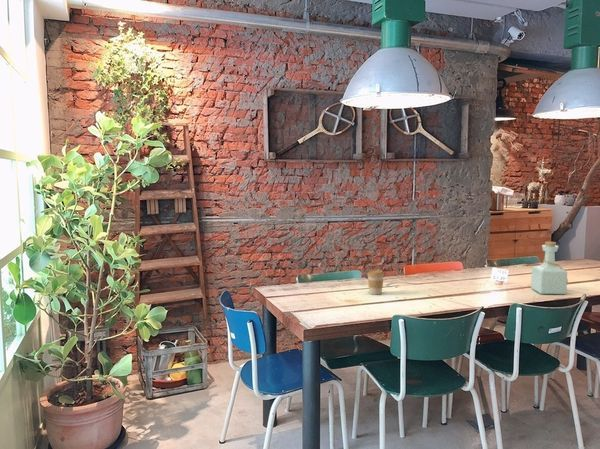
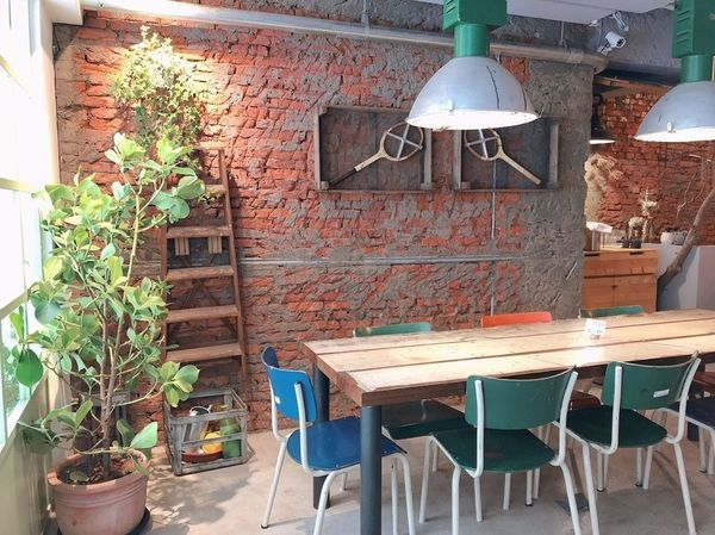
- bottle (551, 267)
- coffee cup (375, 281)
